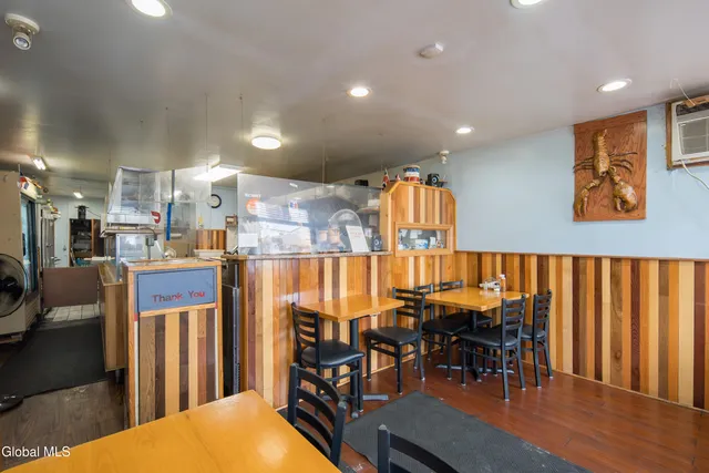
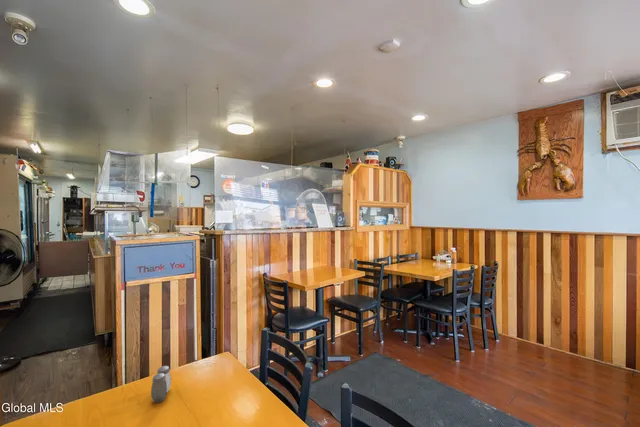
+ salt and pepper shaker (161, 383)
